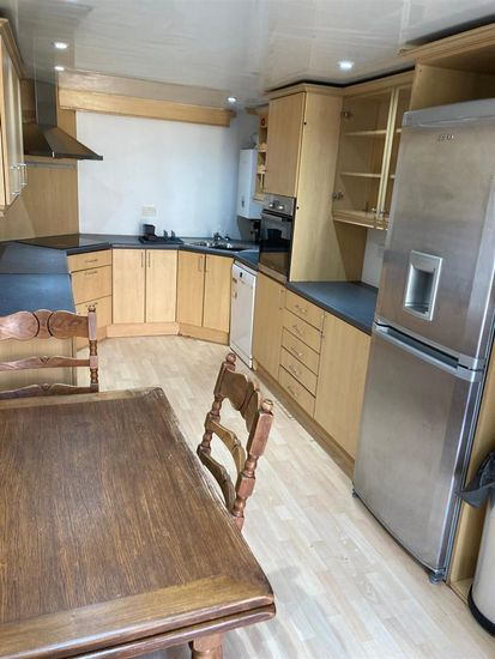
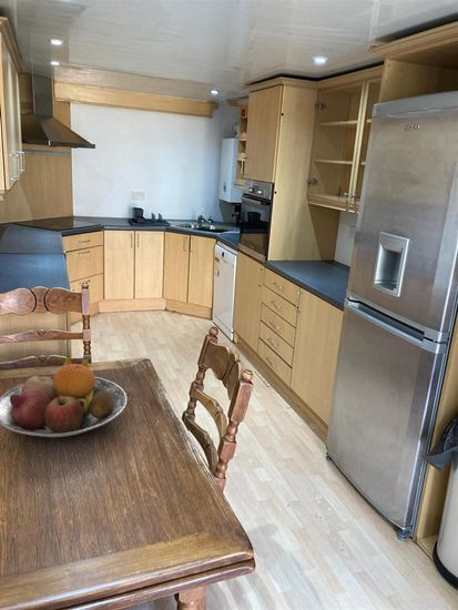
+ fruit bowl (62, 396)
